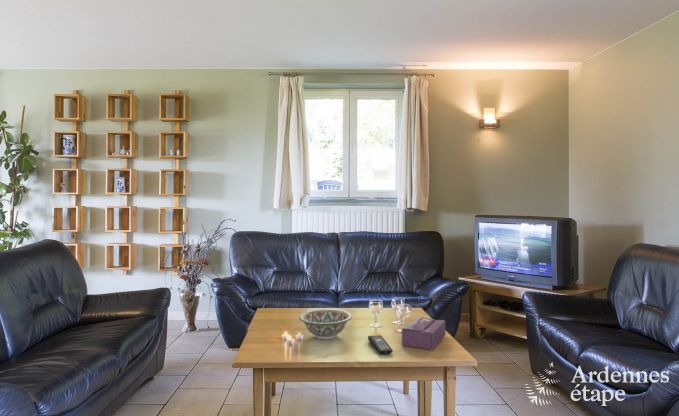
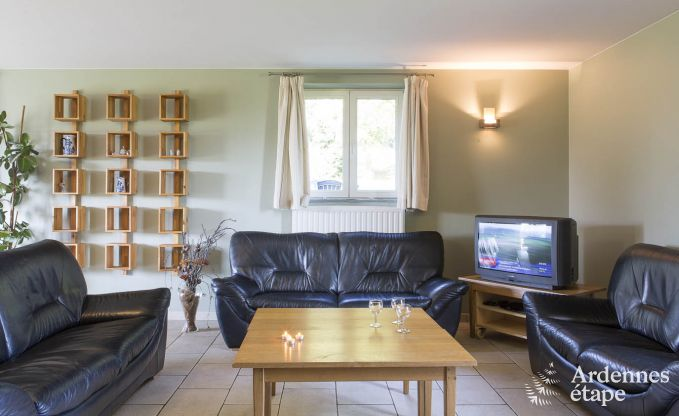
- tissue box (424, 332)
- remote control (379, 343)
- decorative bowl (325, 325)
